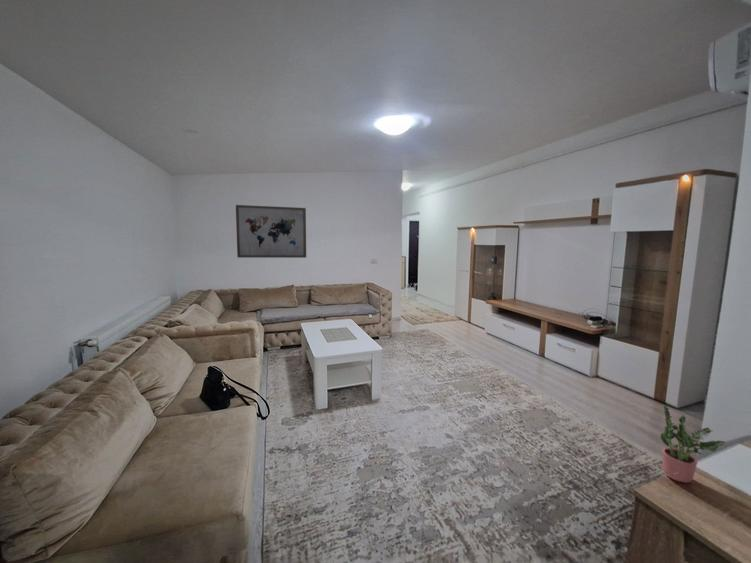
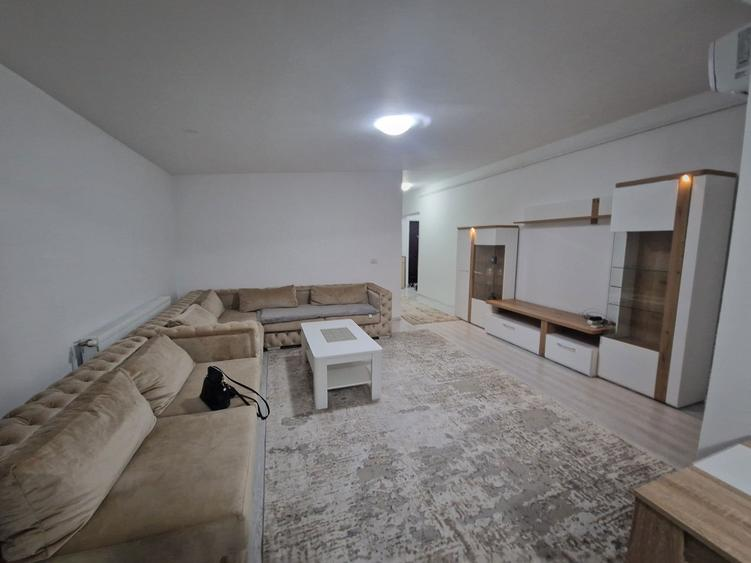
- wall art (272, 232)
- potted plant (690, 443)
